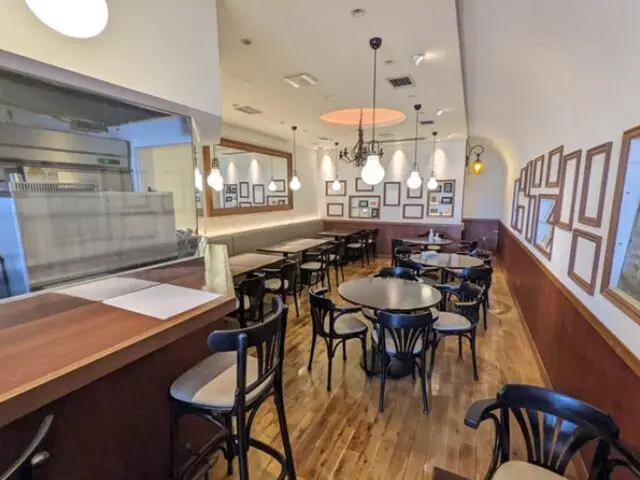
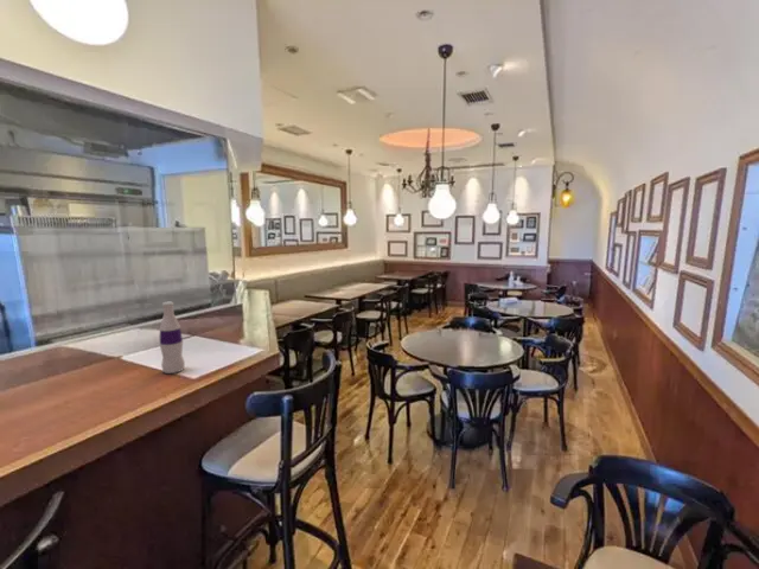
+ bottle (171, 337)
